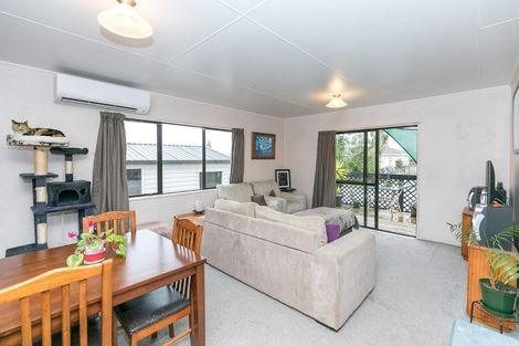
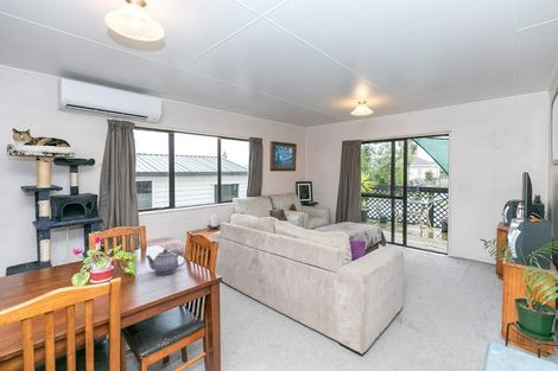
+ teapot (165, 260)
